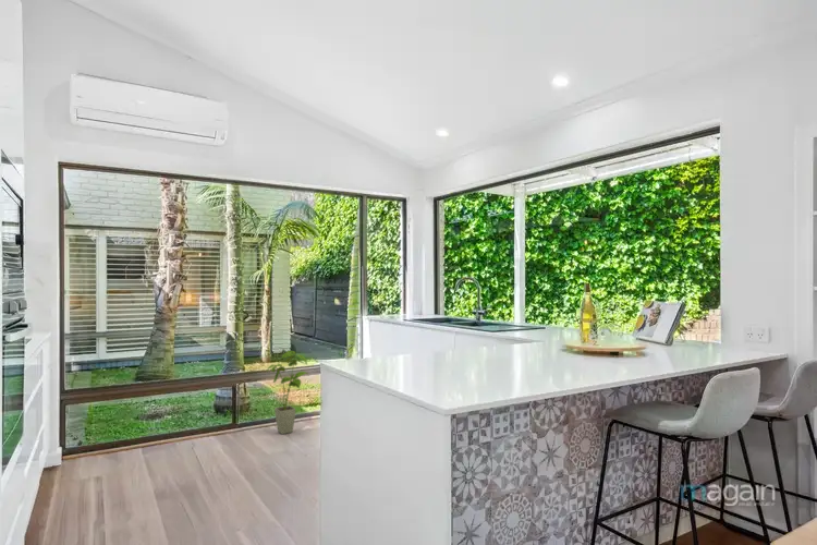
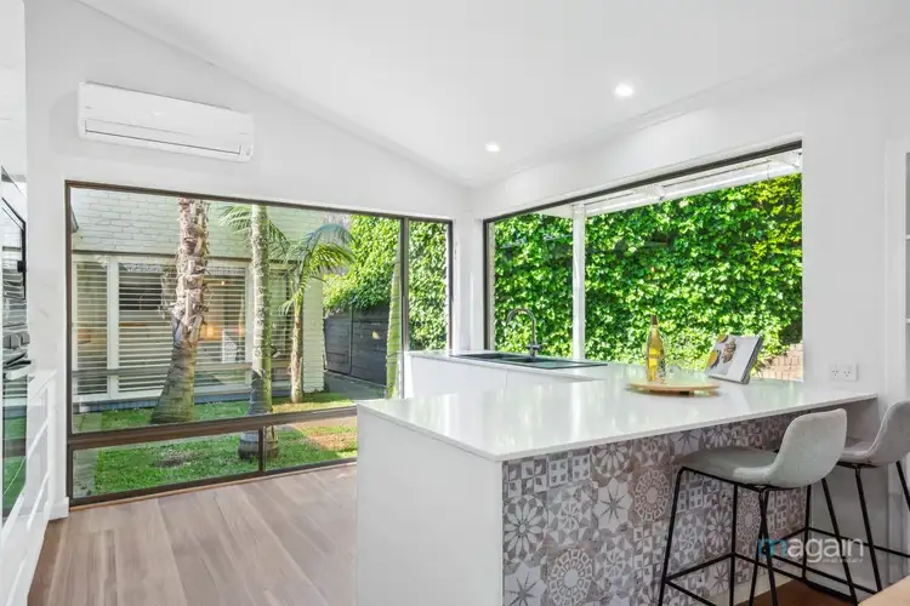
- house plant (289, 390)
